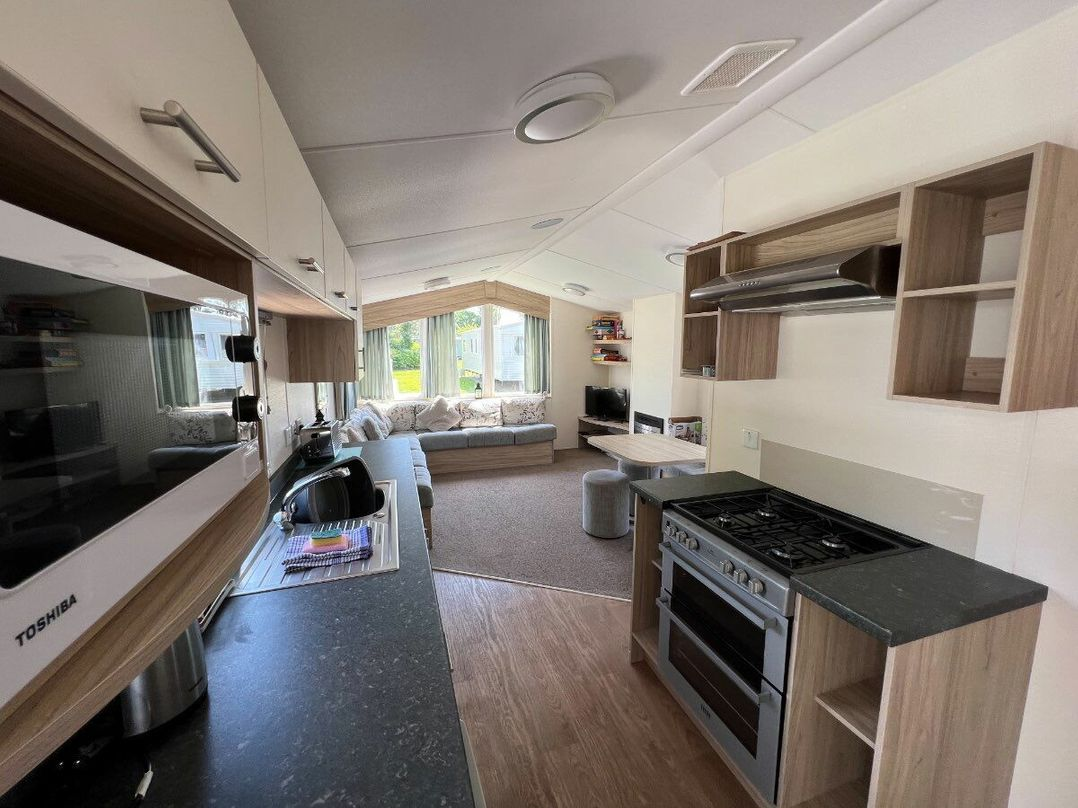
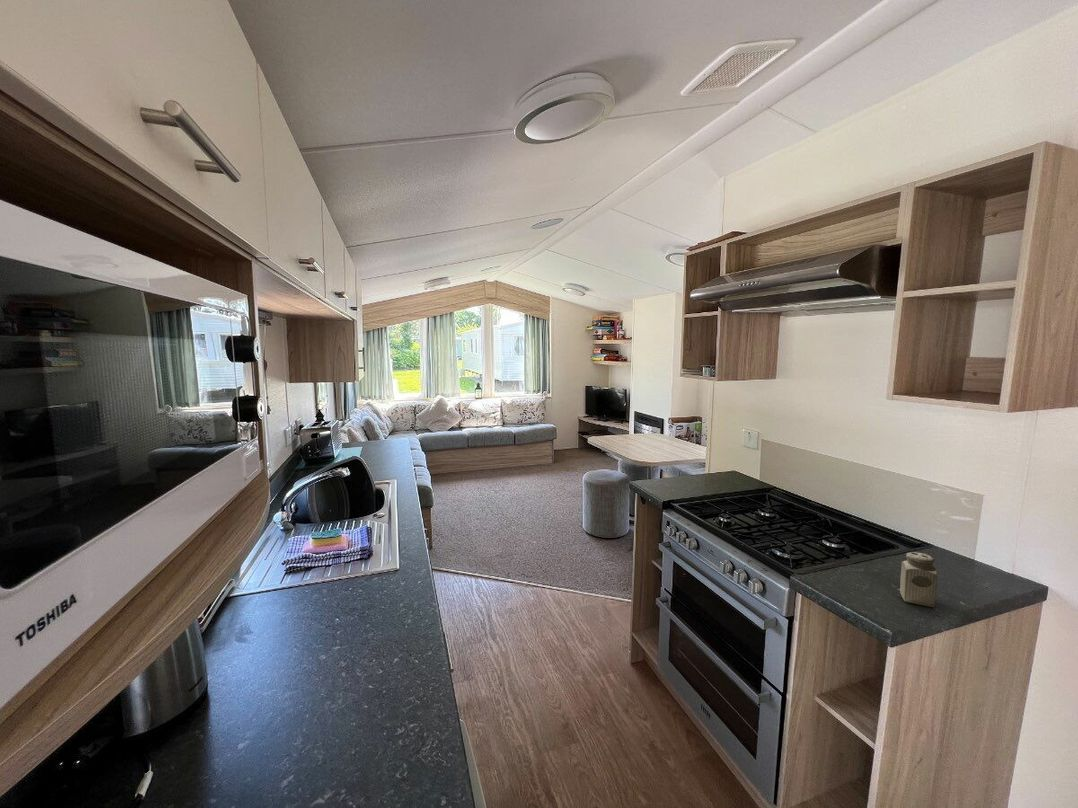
+ salt shaker (918, 577)
